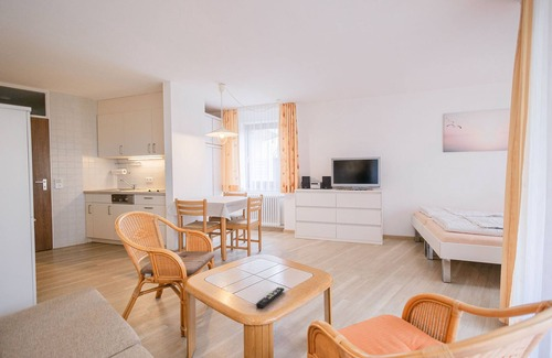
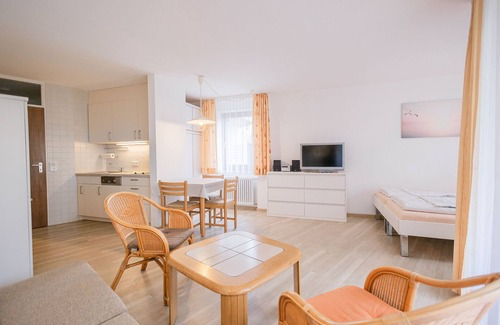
- remote control (270, 296)
